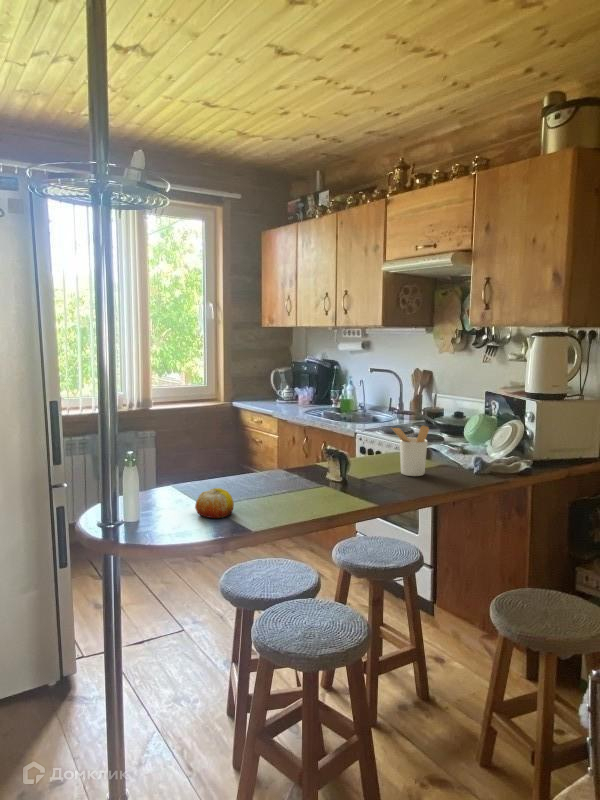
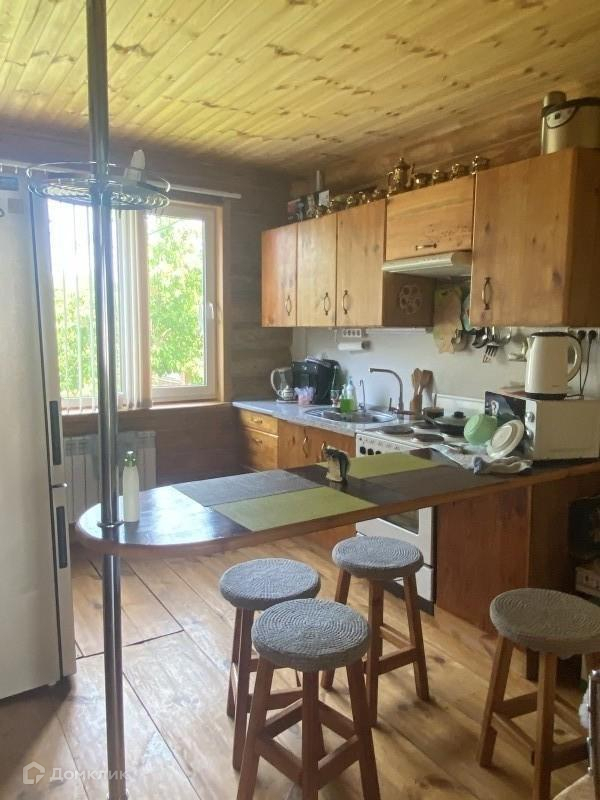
- fruit (214, 501)
- utensil holder (408, 449)
